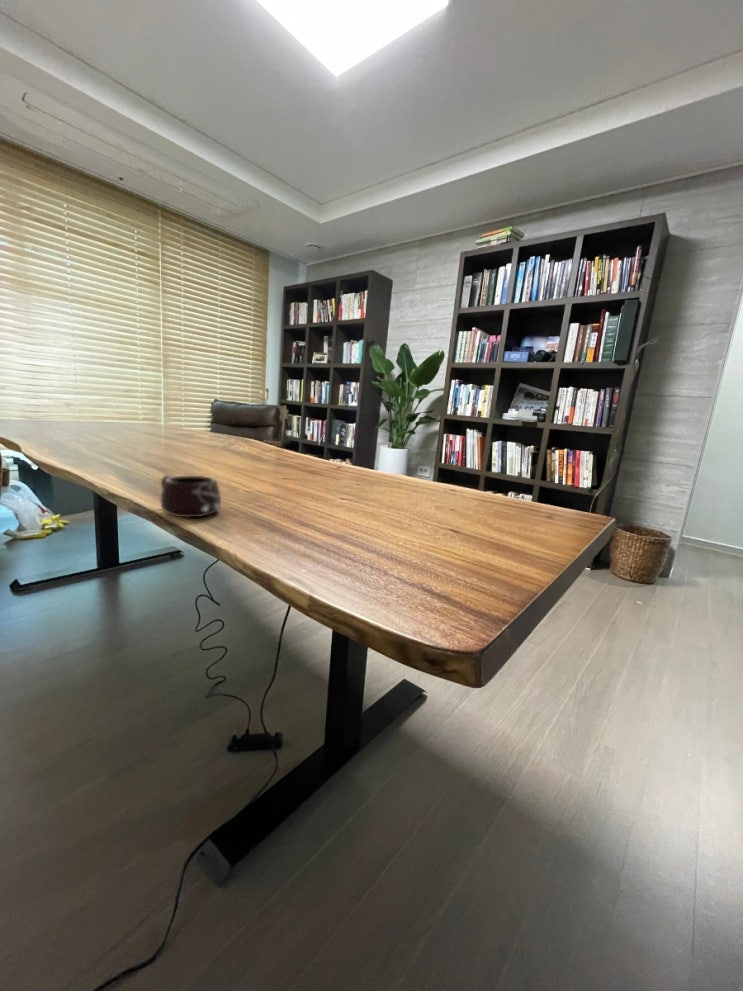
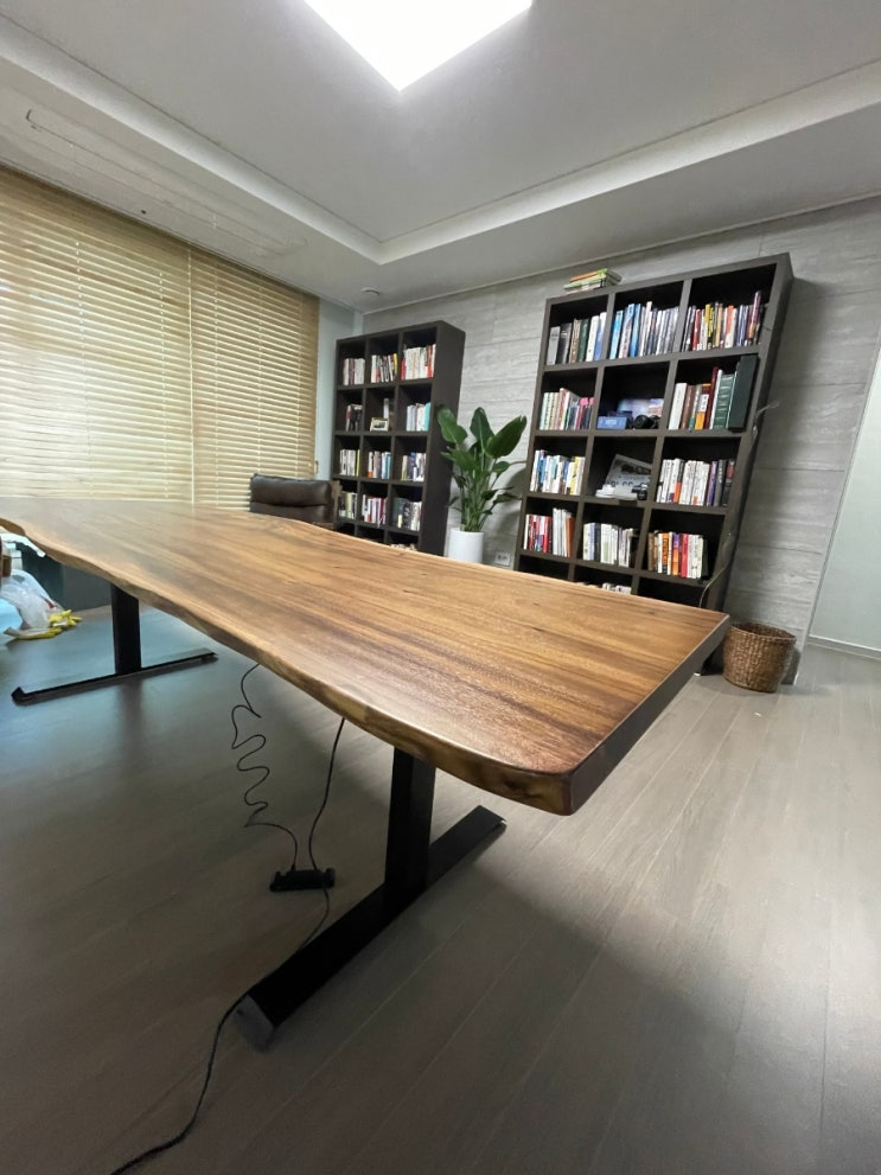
- mug (186, 494)
